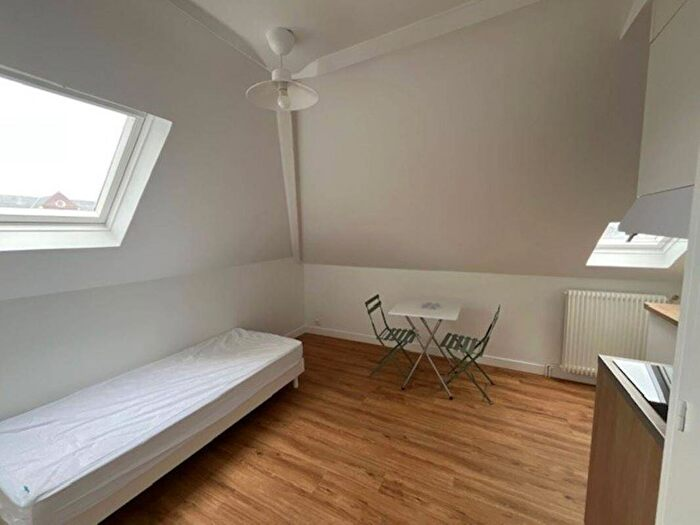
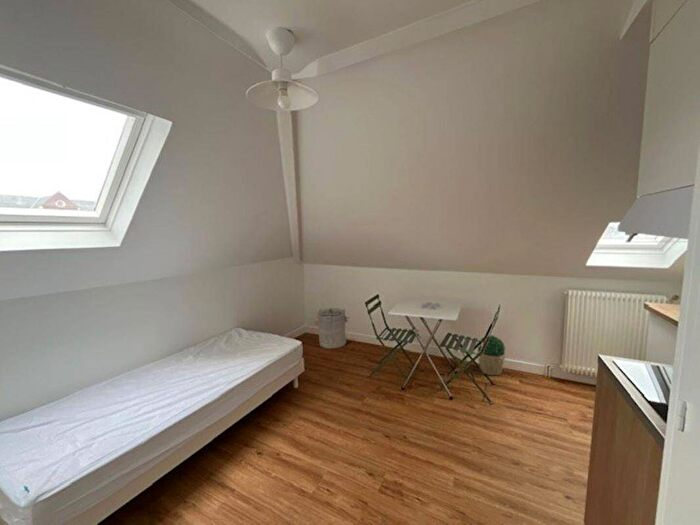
+ laundry hamper (331, 325)
+ potted plant (490, 353)
